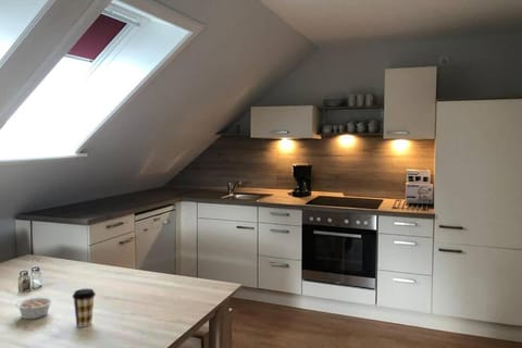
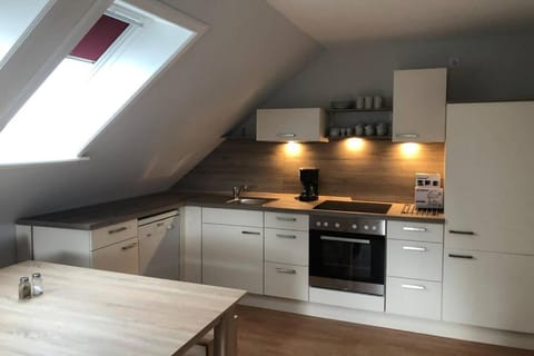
- coffee cup (84, 307)
- legume (35, 307)
